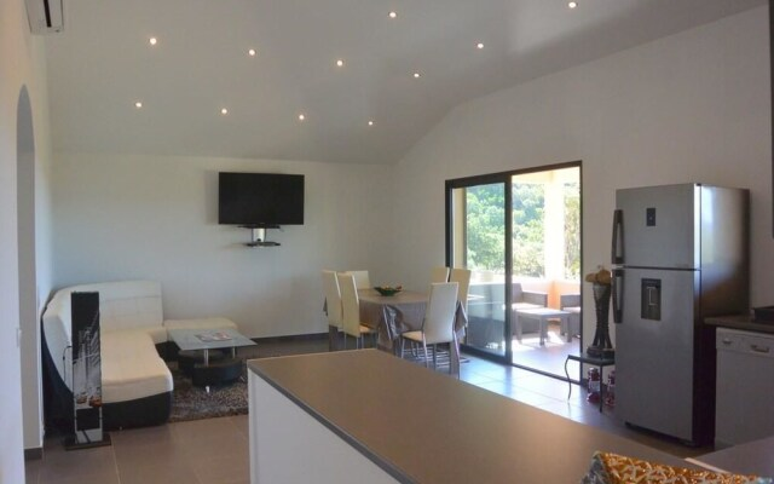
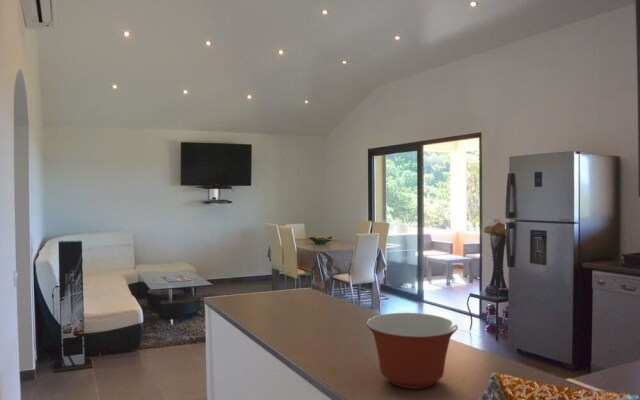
+ mixing bowl (411, 351)
